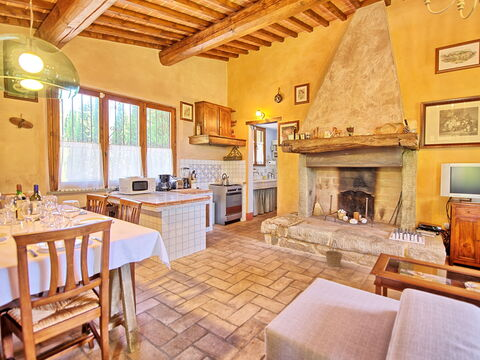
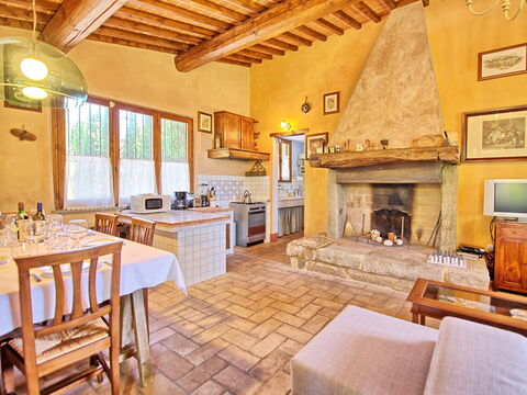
- basket (333, 252)
